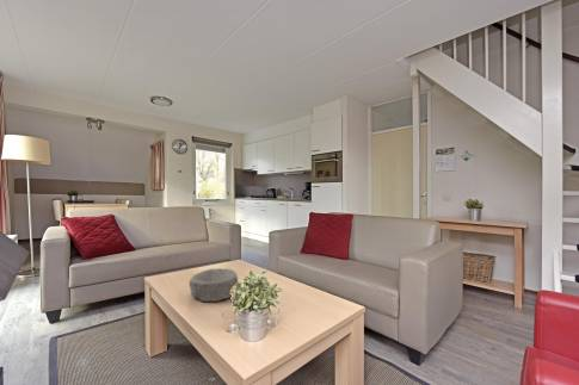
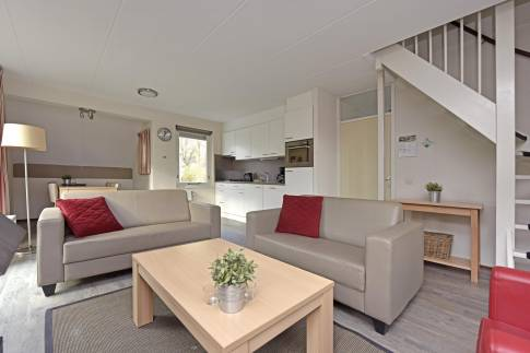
- bowl (214, 284)
